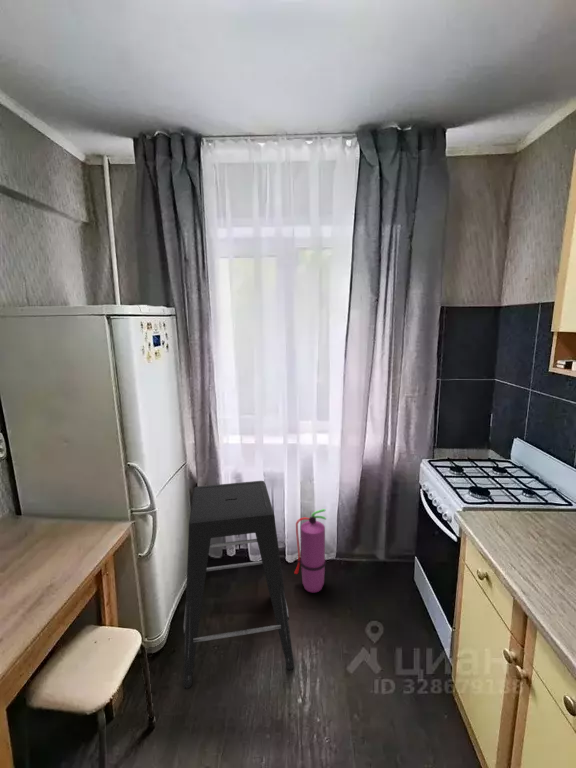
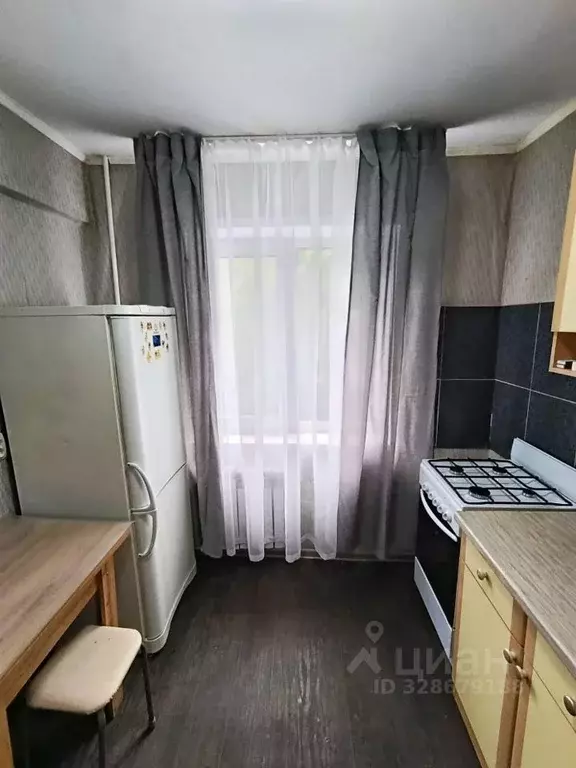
- stool (234, 567)
- fire extinguisher (309, 548)
